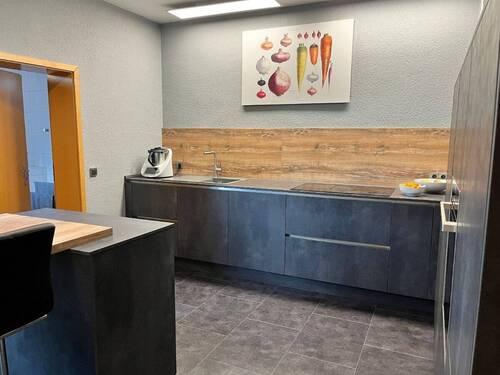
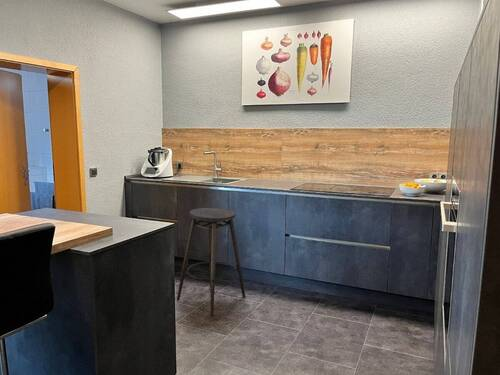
+ stool (210, 256)
